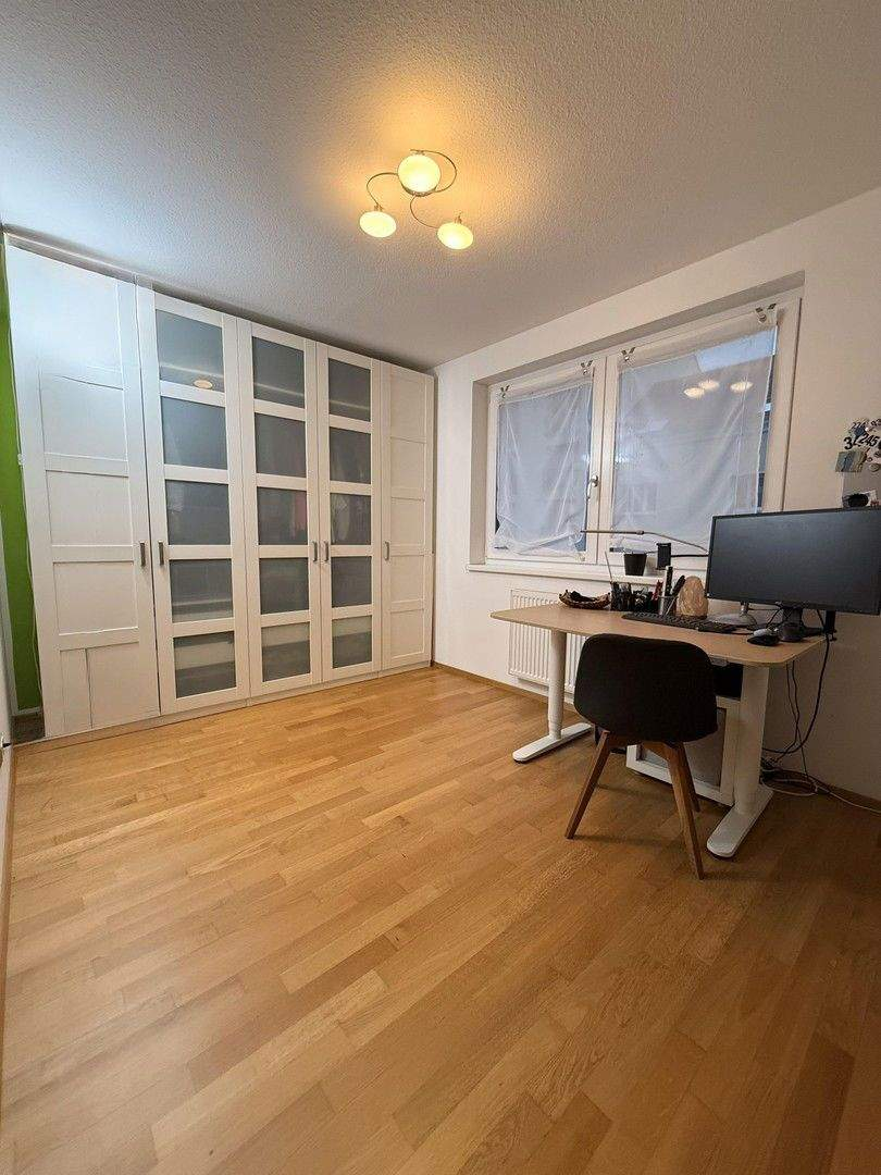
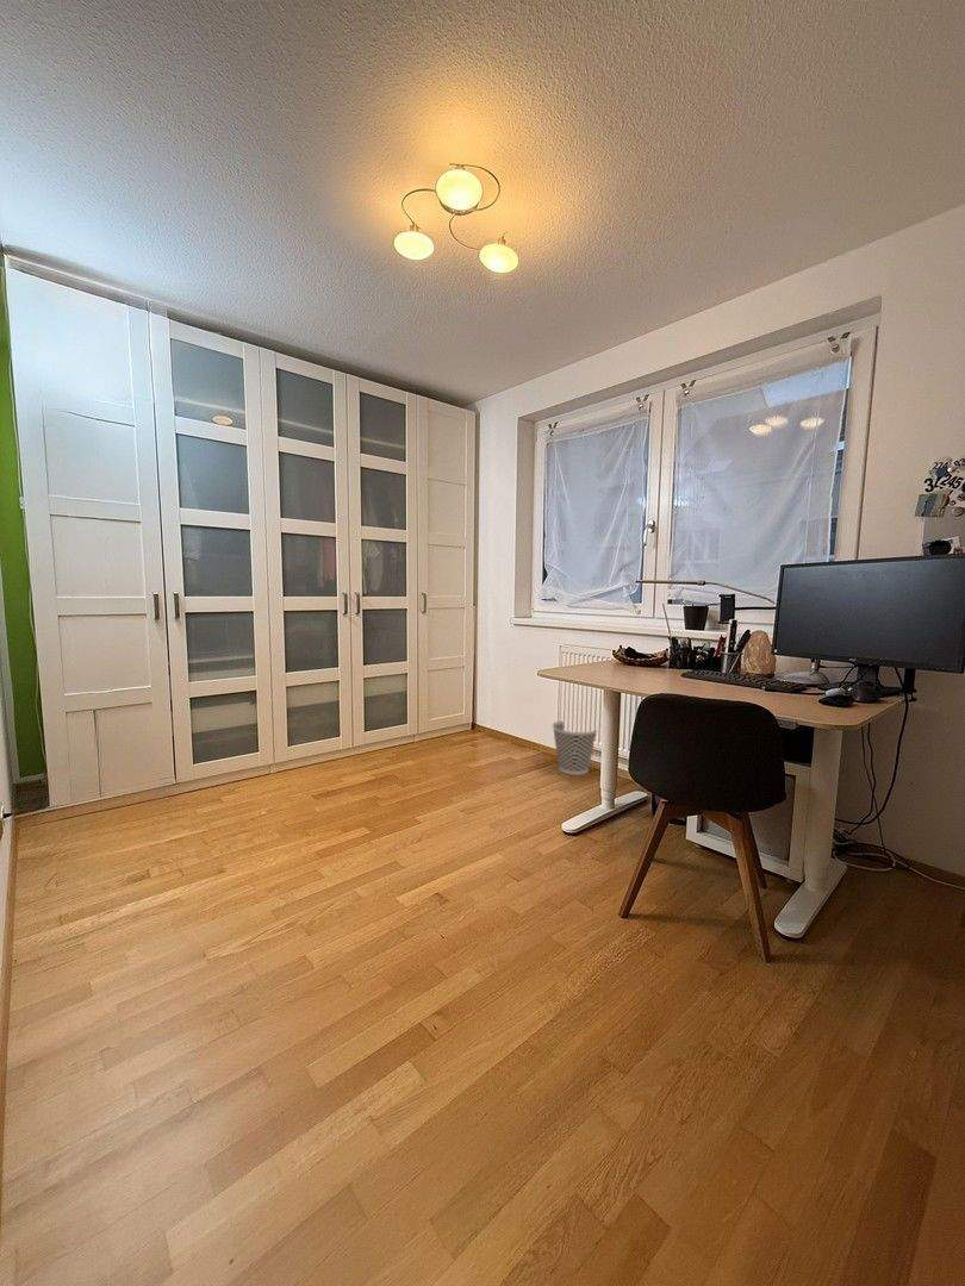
+ wastebasket (574, 748)
